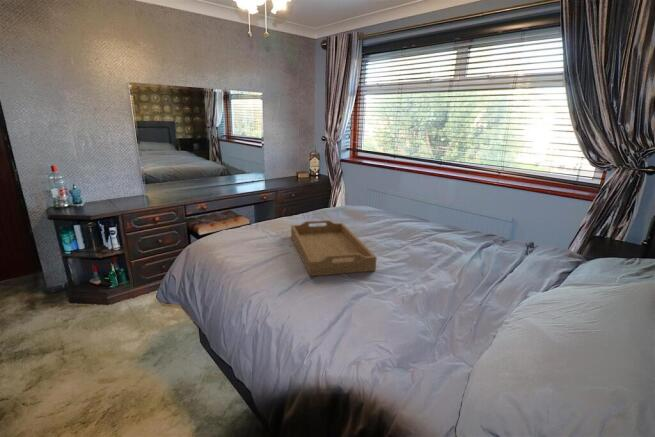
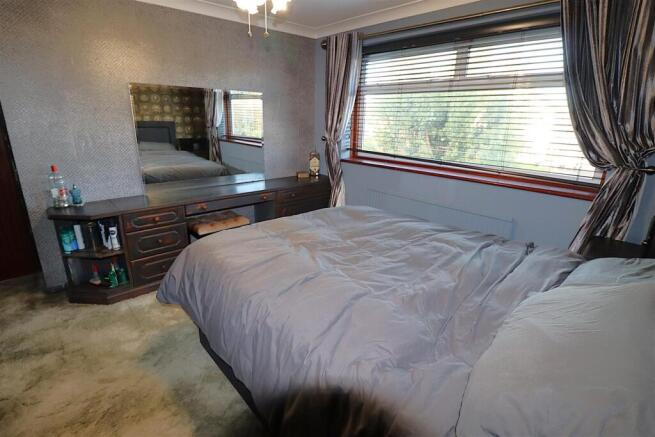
- serving tray (328, 243)
